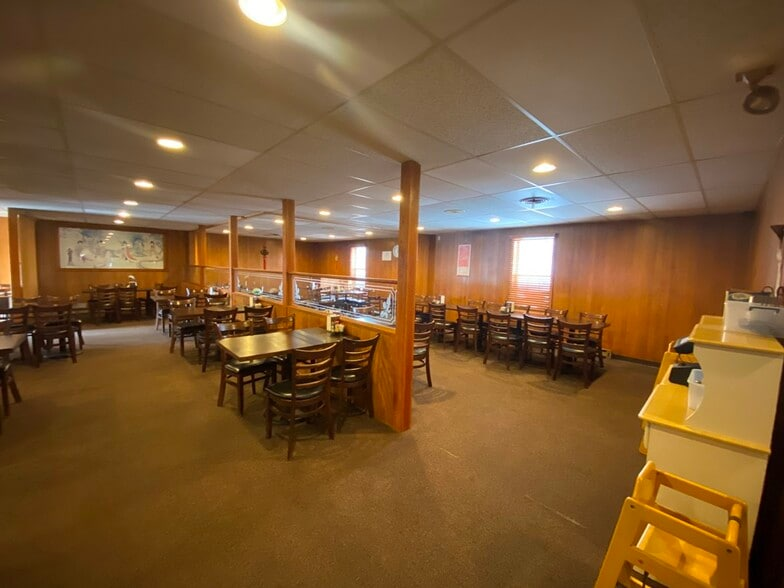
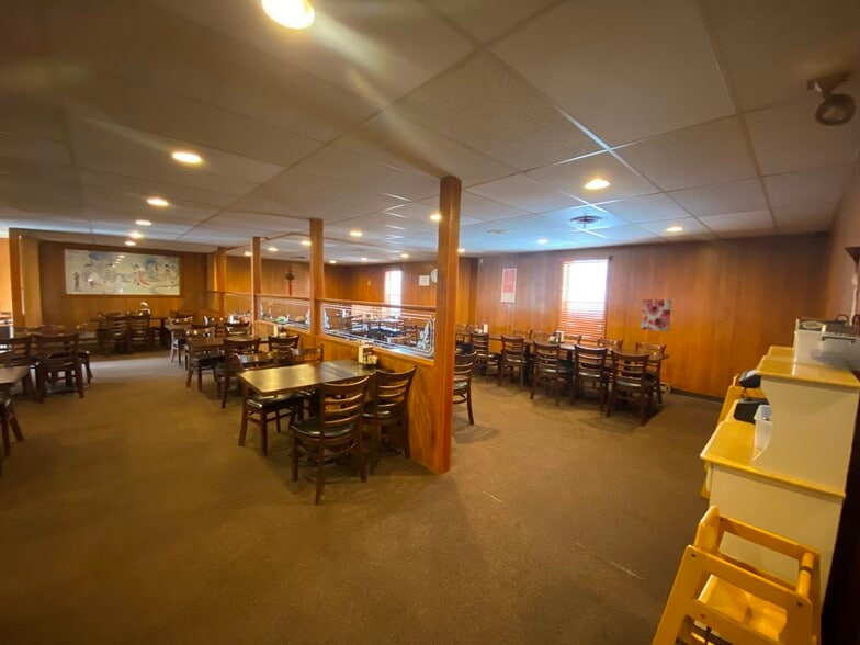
+ wall art (655, 315)
